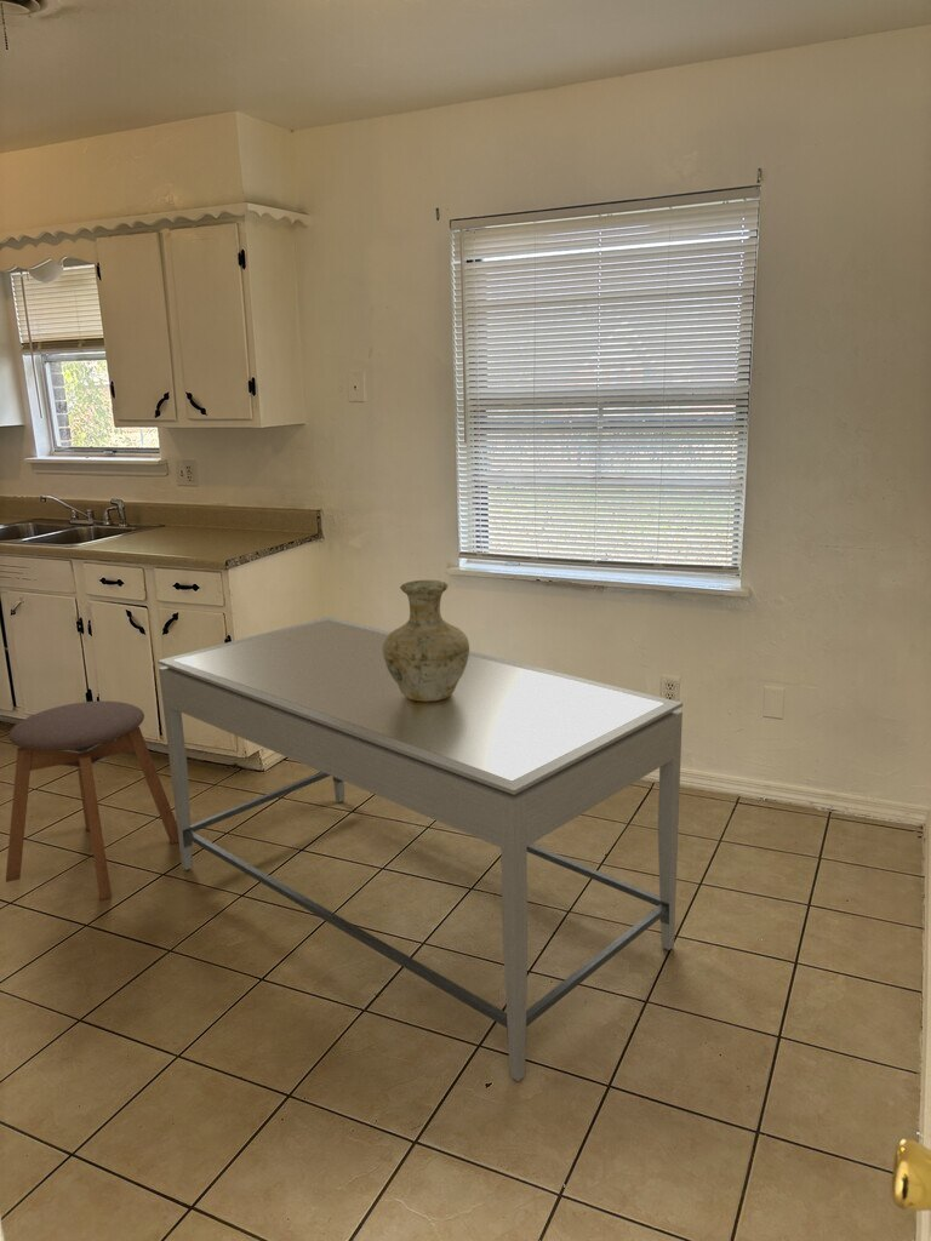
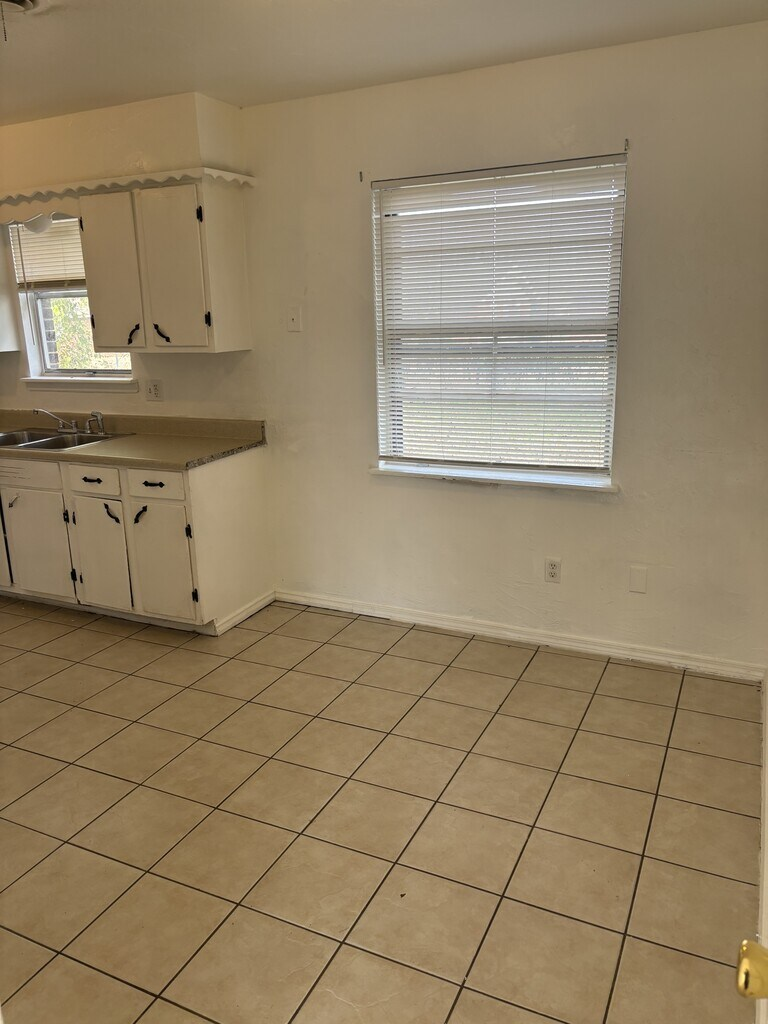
- dining table (401, 795)
- vase (425, 639)
- stool (87, 789)
